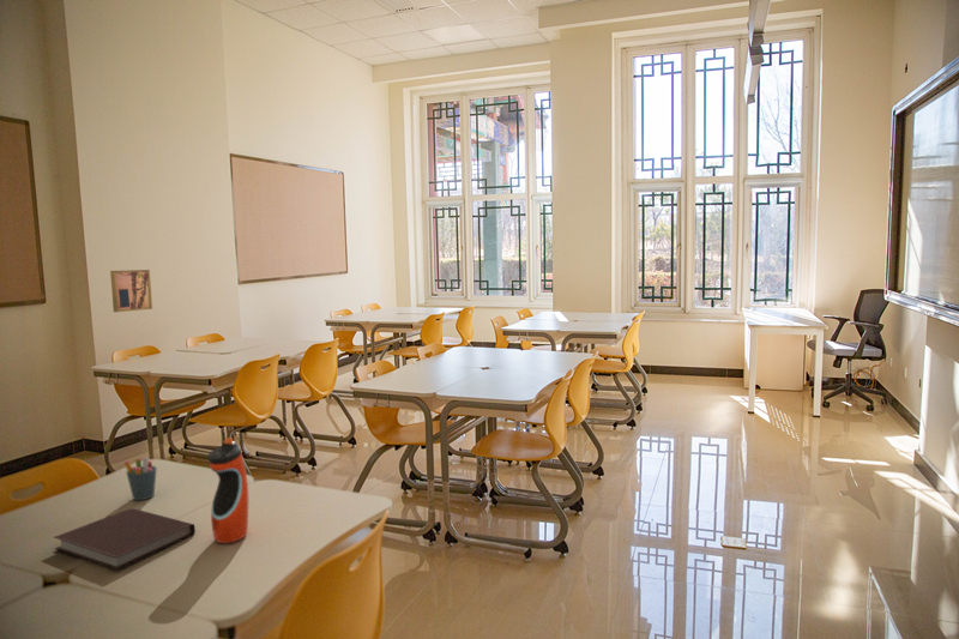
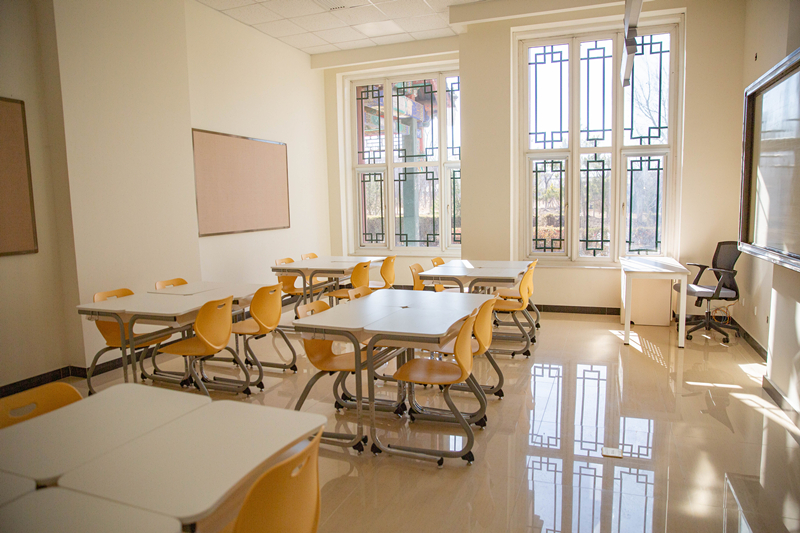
- wall art (132, 290)
- notebook (125, 535)
- pen holder (141, 476)
- water bottle (228, 488)
